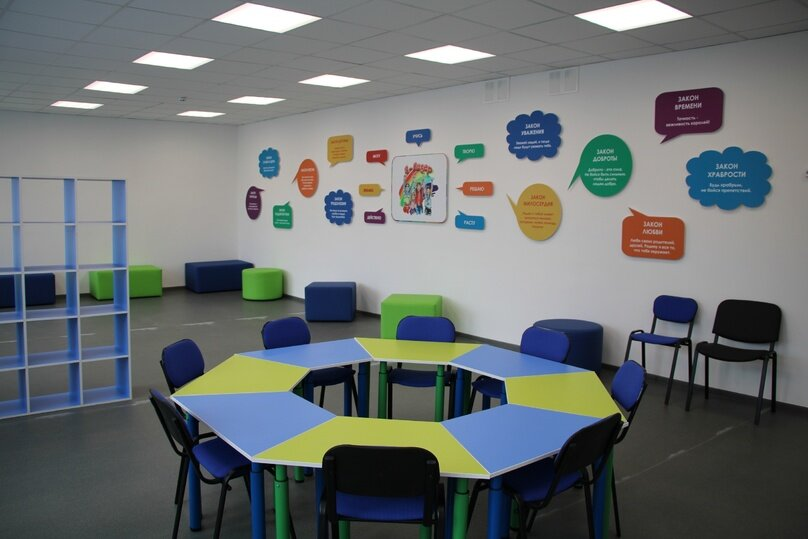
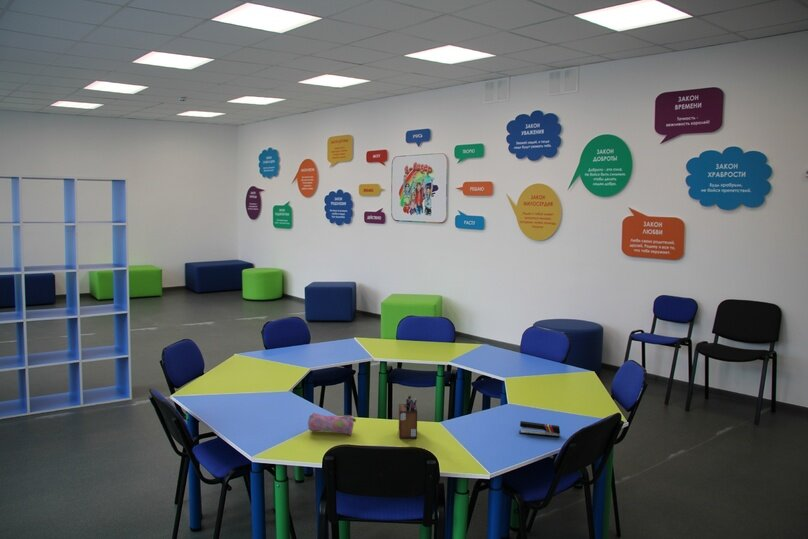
+ desk organizer (407, 415)
+ stapler (539, 428)
+ pencil case (331, 423)
